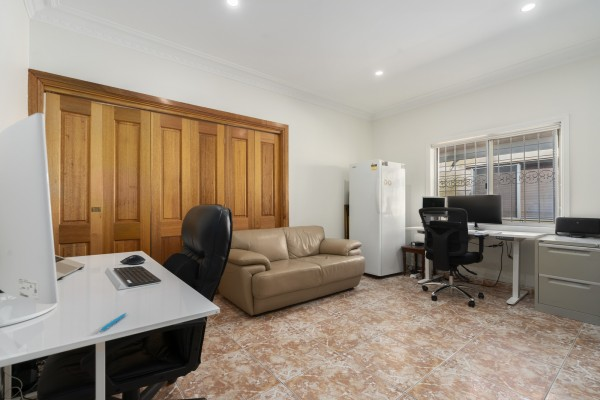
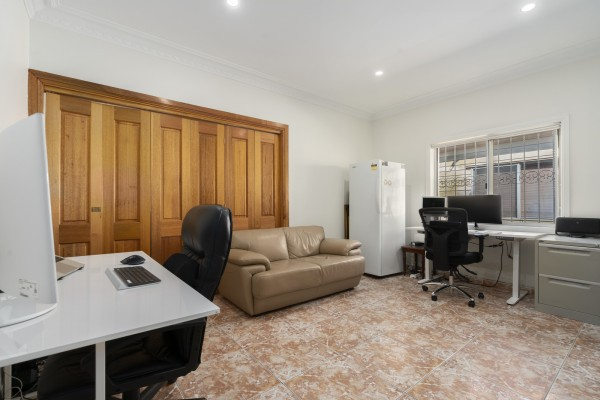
- pen (114, 321)
